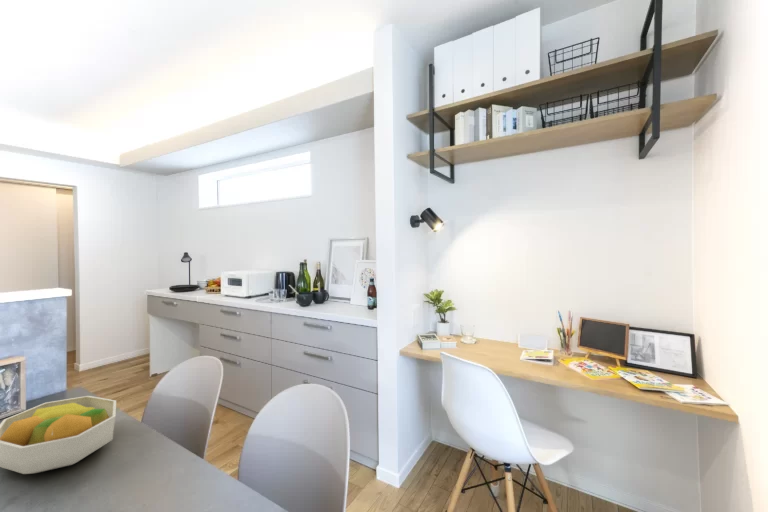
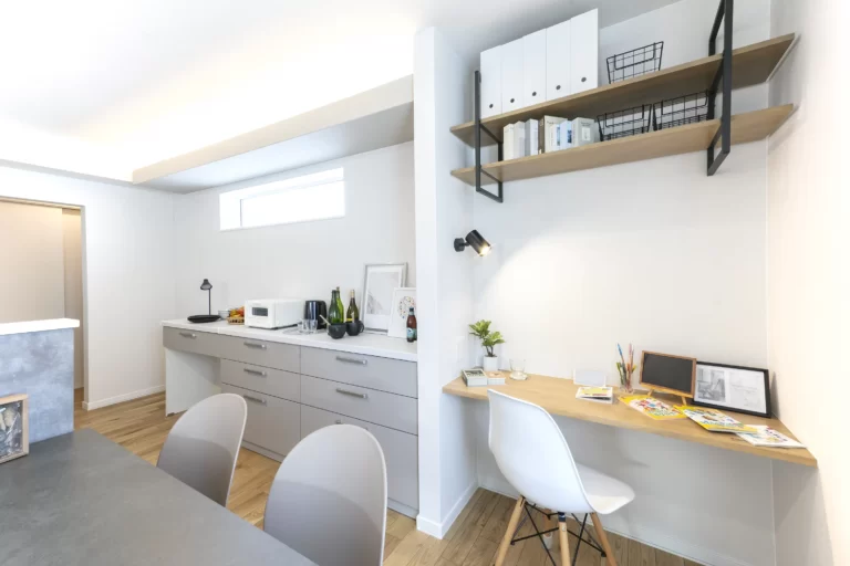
- fruit bowl (60, 426)
